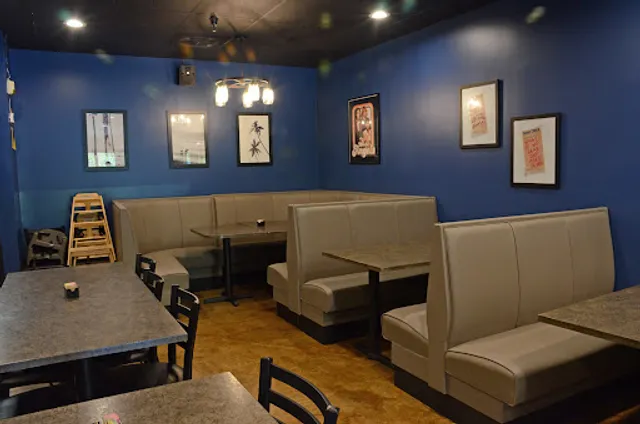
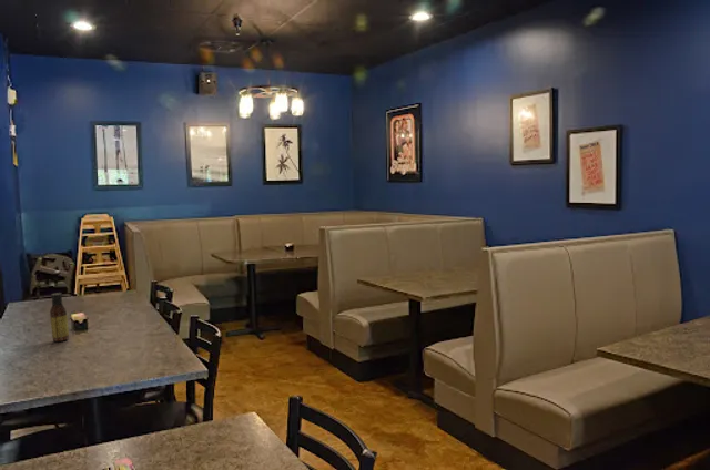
+ sauce bottle (59, 316)
